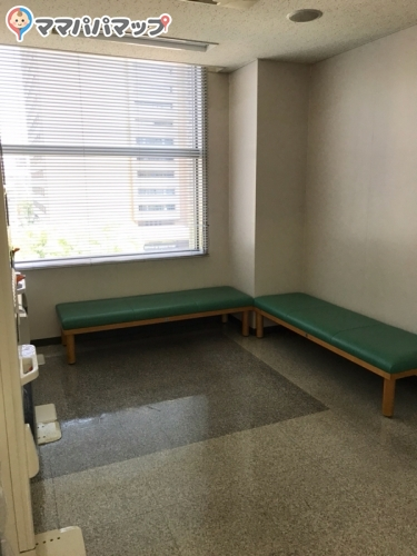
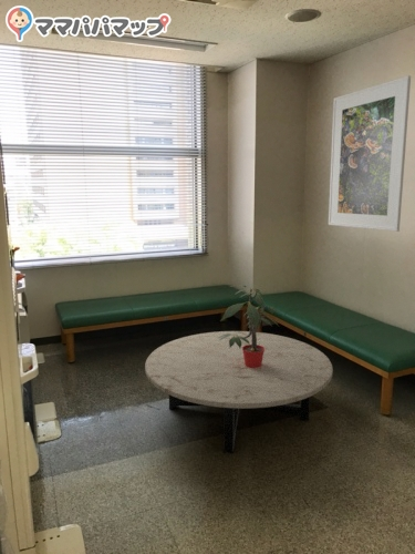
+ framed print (364, 160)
+ potted plant (249, 327)
+ coffee table (237, 386)
